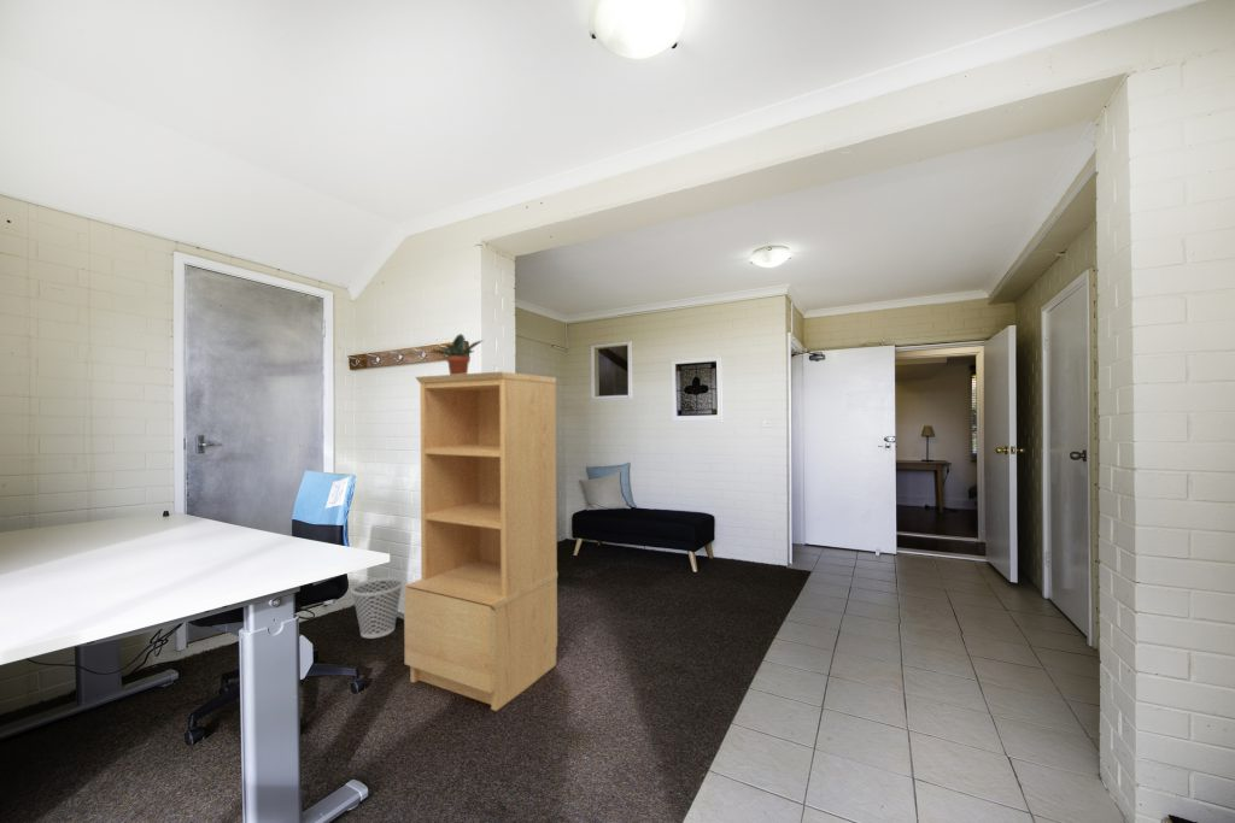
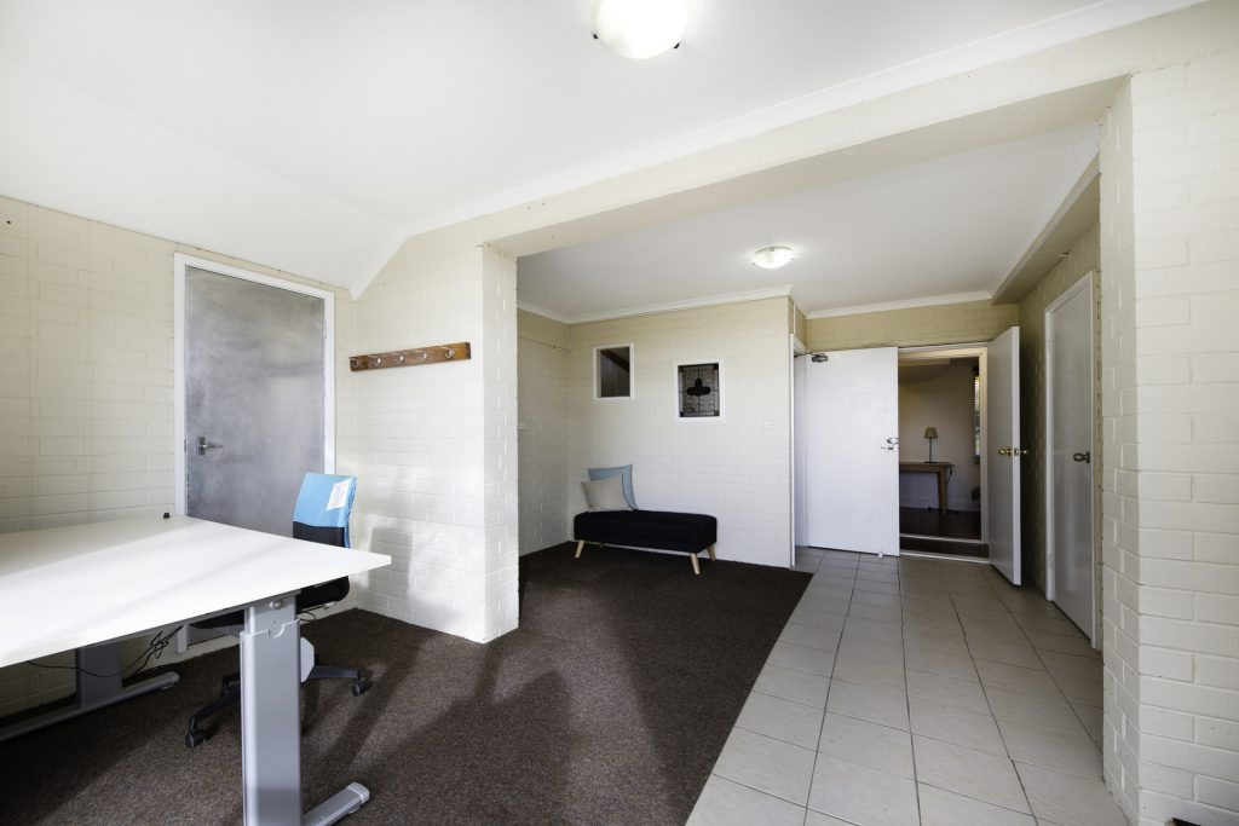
- potted plant (457, 353)
- wastebasket (377, 607)
- bookcase (482, 524)
